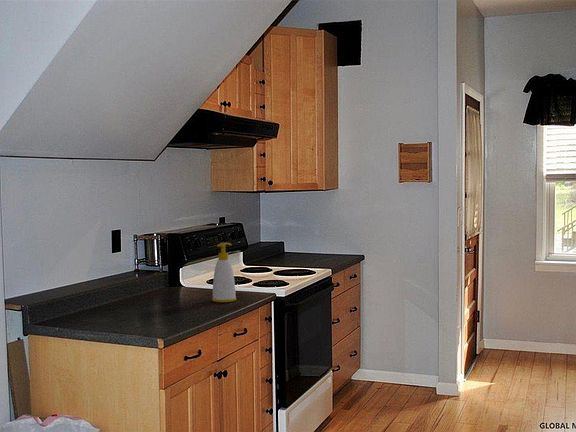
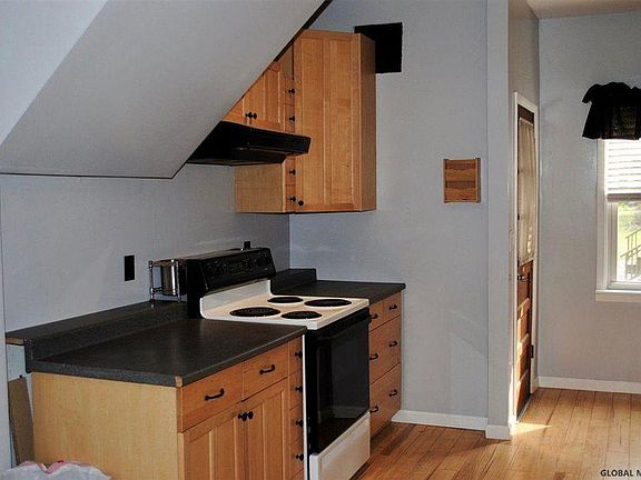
- soap bottle (223, 271)
